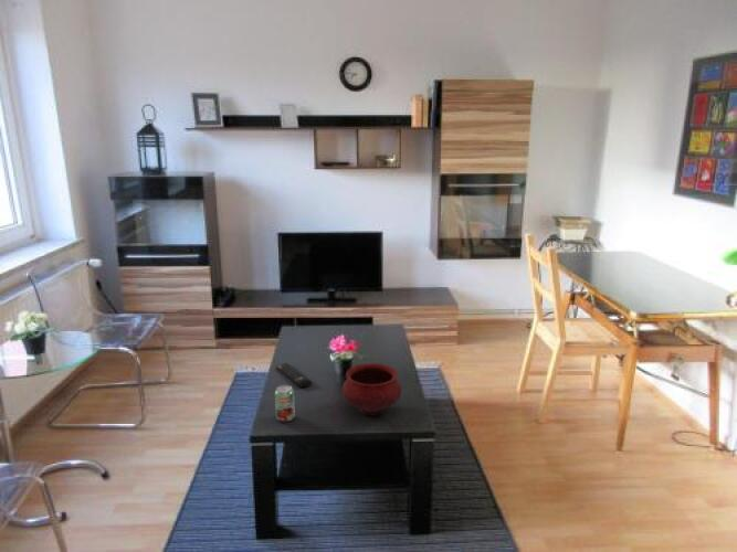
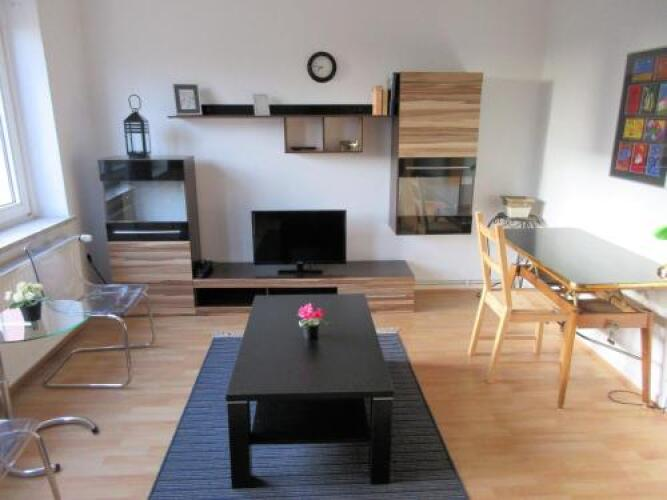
- remote control (293, 374)
- bowl (371, 392)
- beverage can (284, 403)
